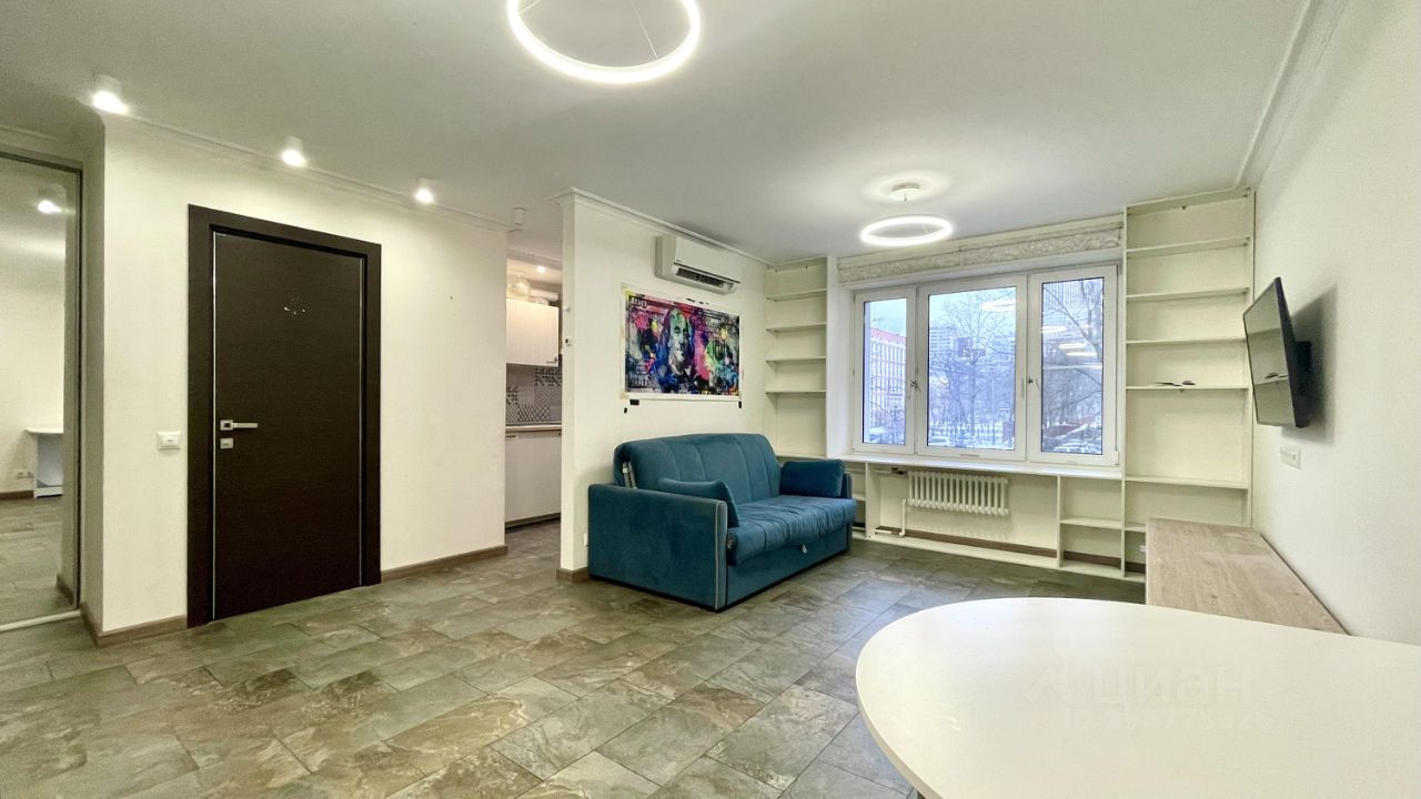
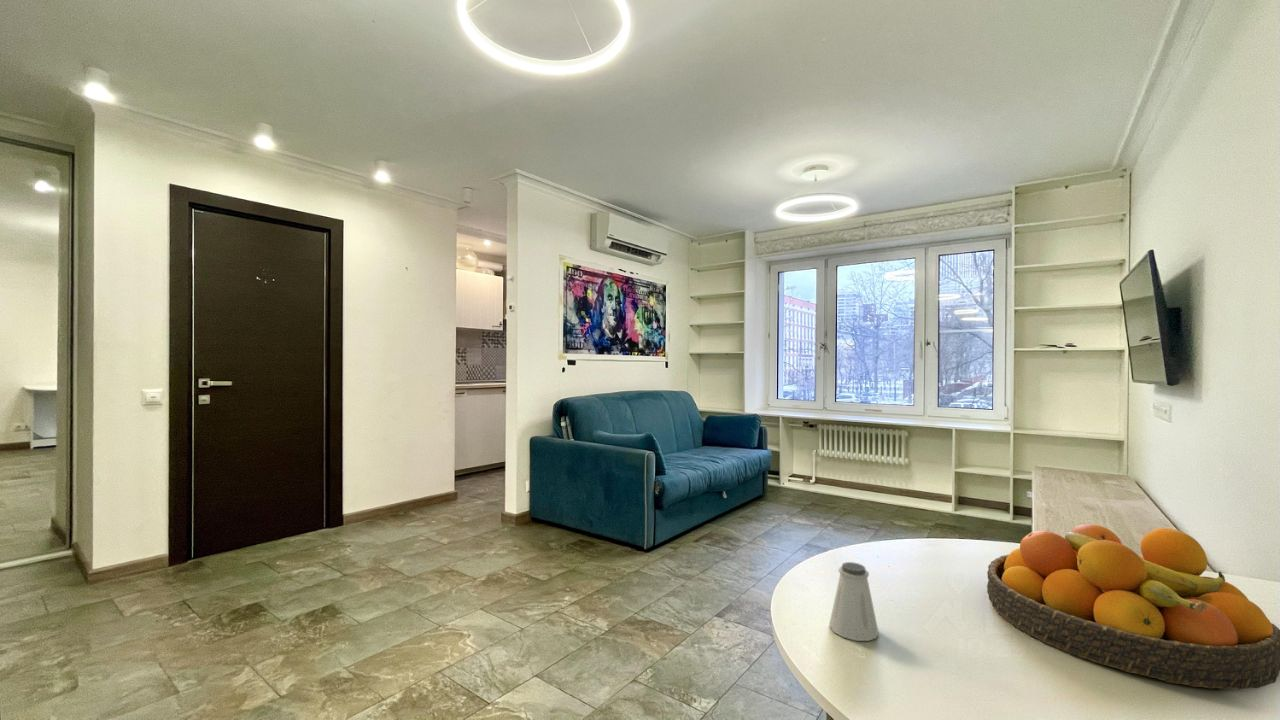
+ fruit bowl (1114, 577)
+ saltshaker (853, 597)
